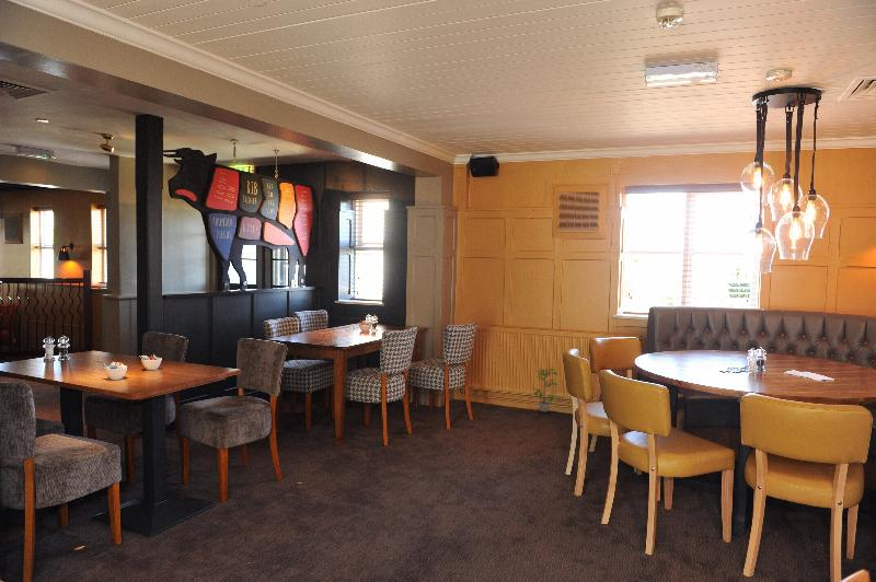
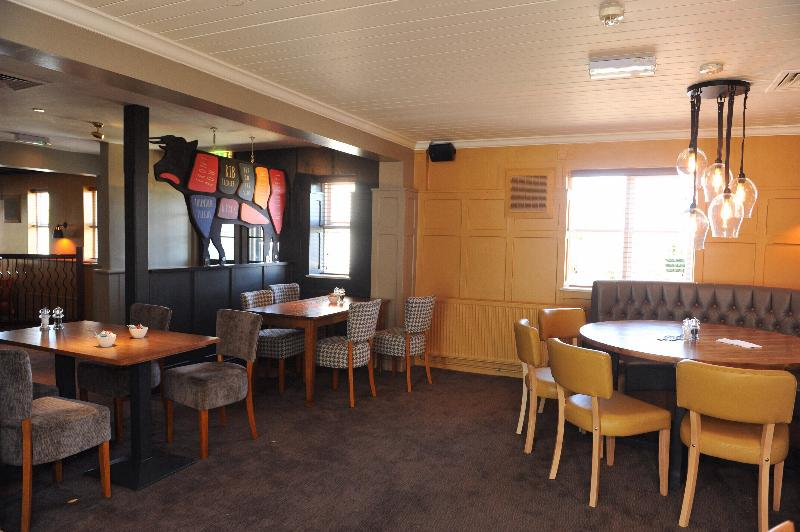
- potted plant (548, 386)
